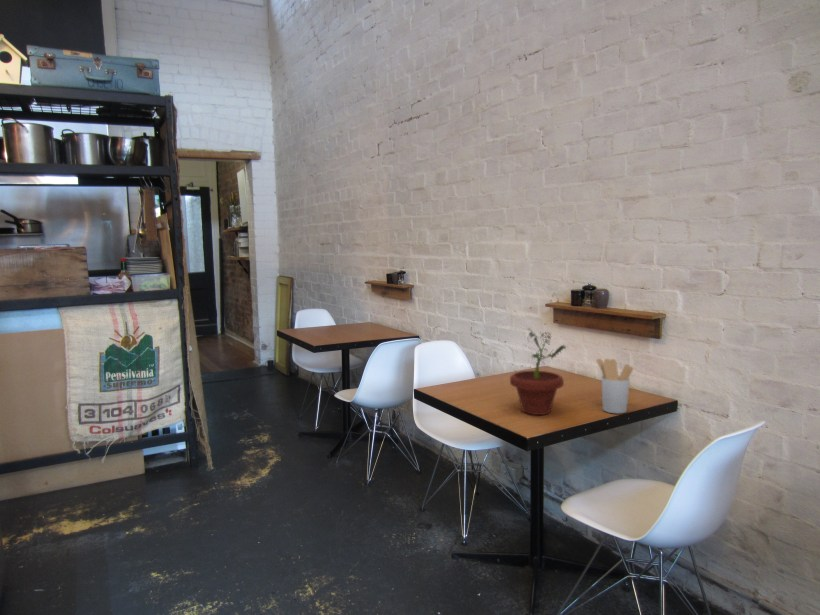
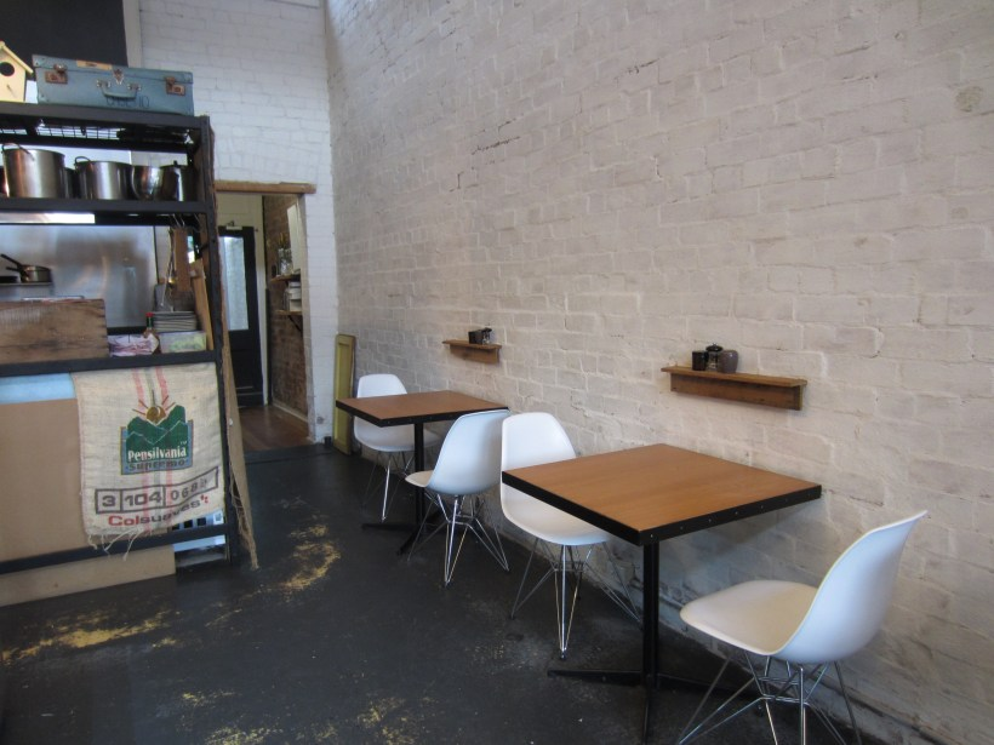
- utensil holder (612, 384)
- potted plant (537, 370)
